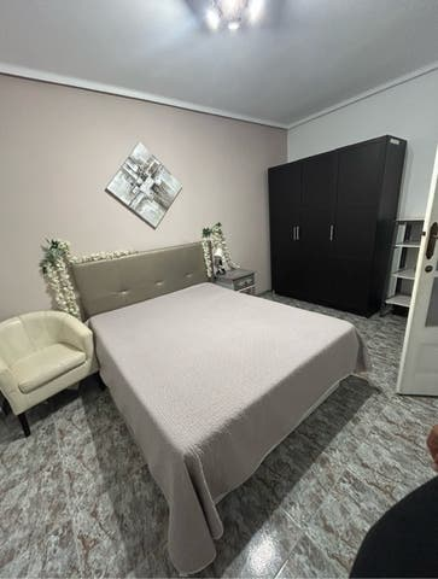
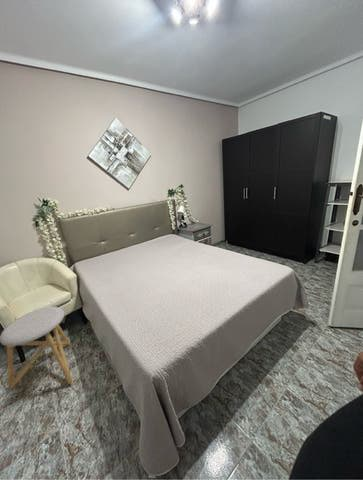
+ stool (44, 348)
